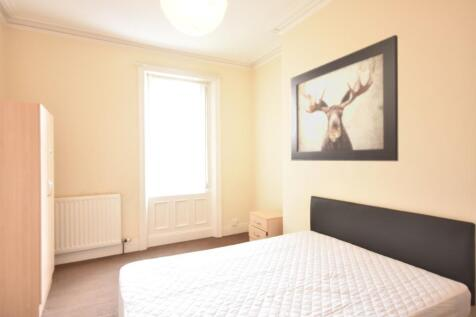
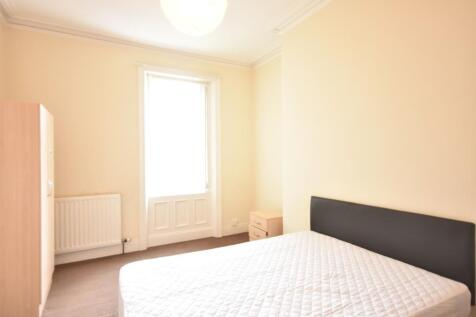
- wall art (333, 111)
